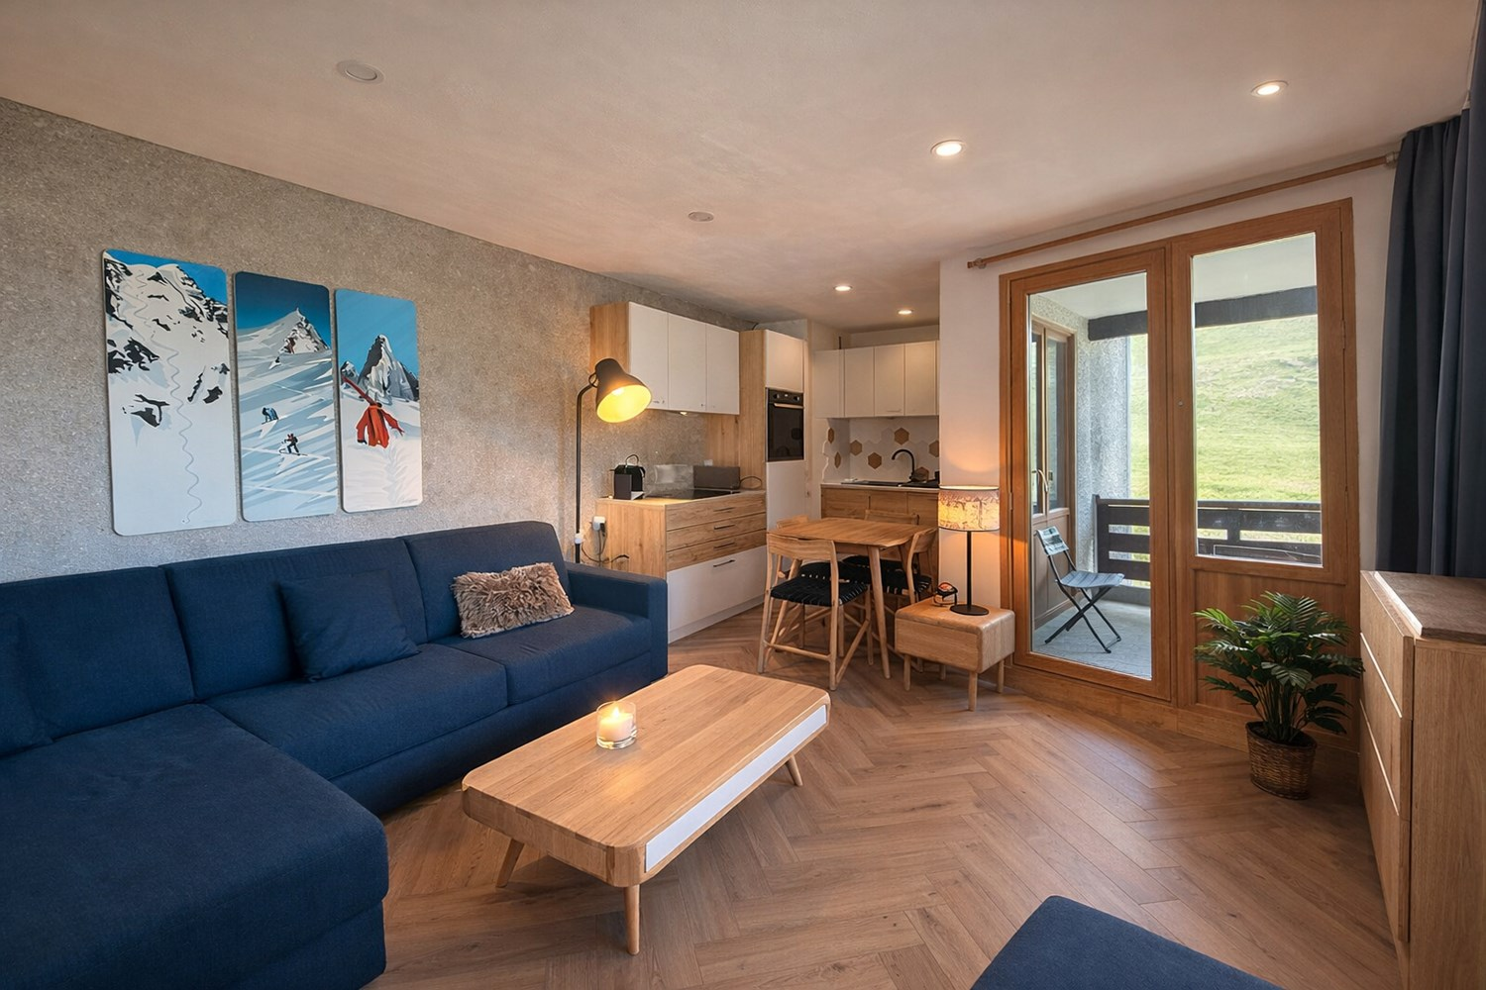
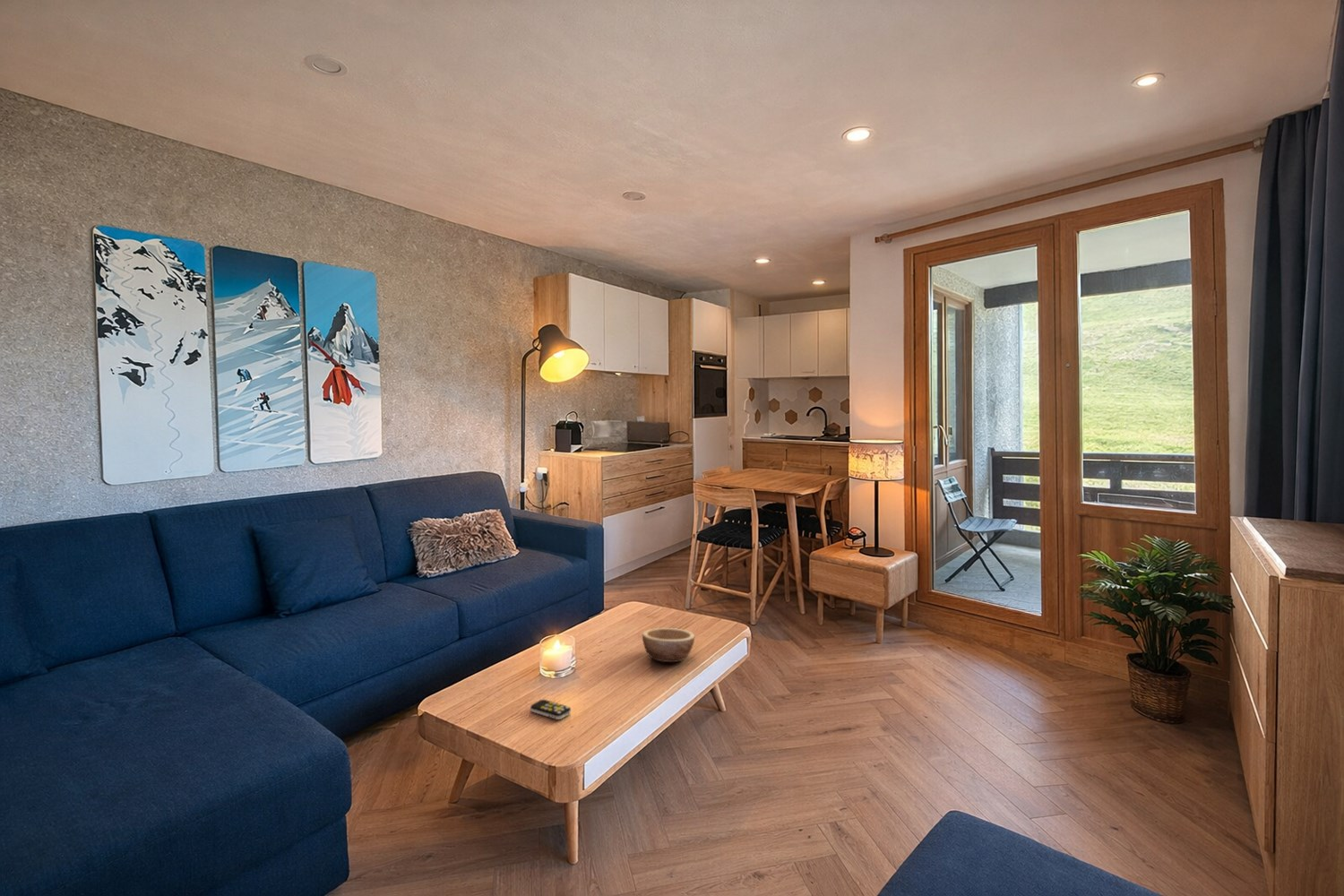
+ remote control (550, 709)
+ bowl (668, 644)
